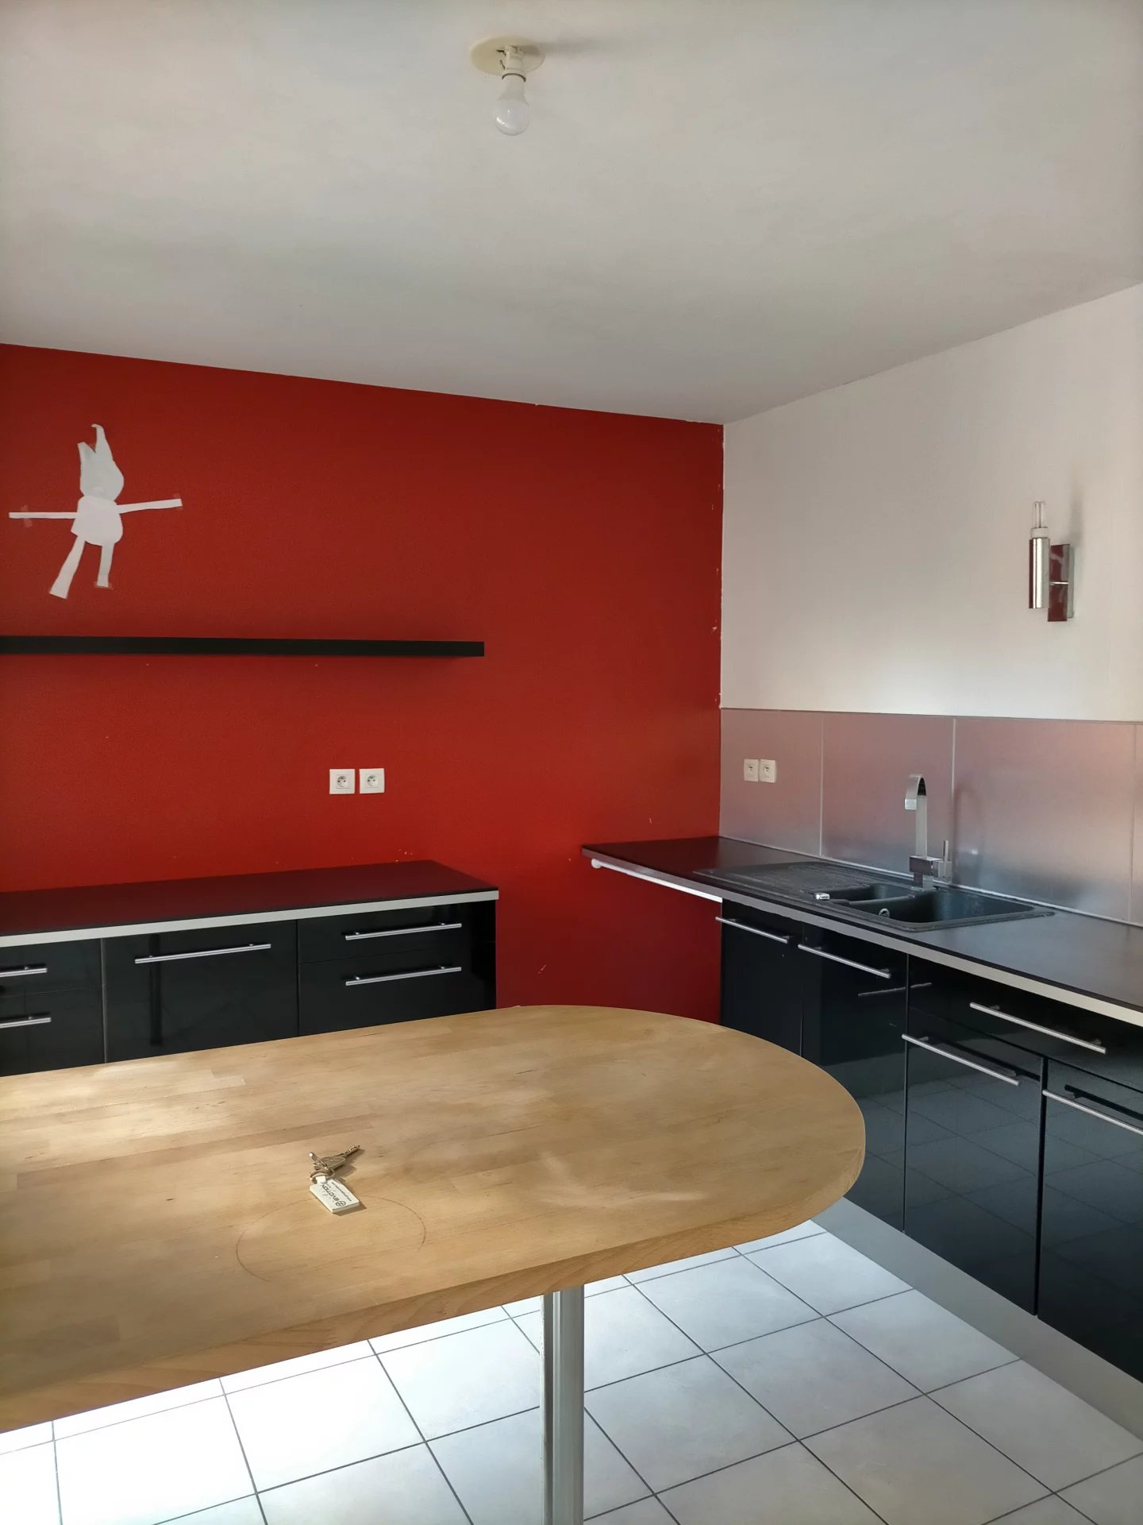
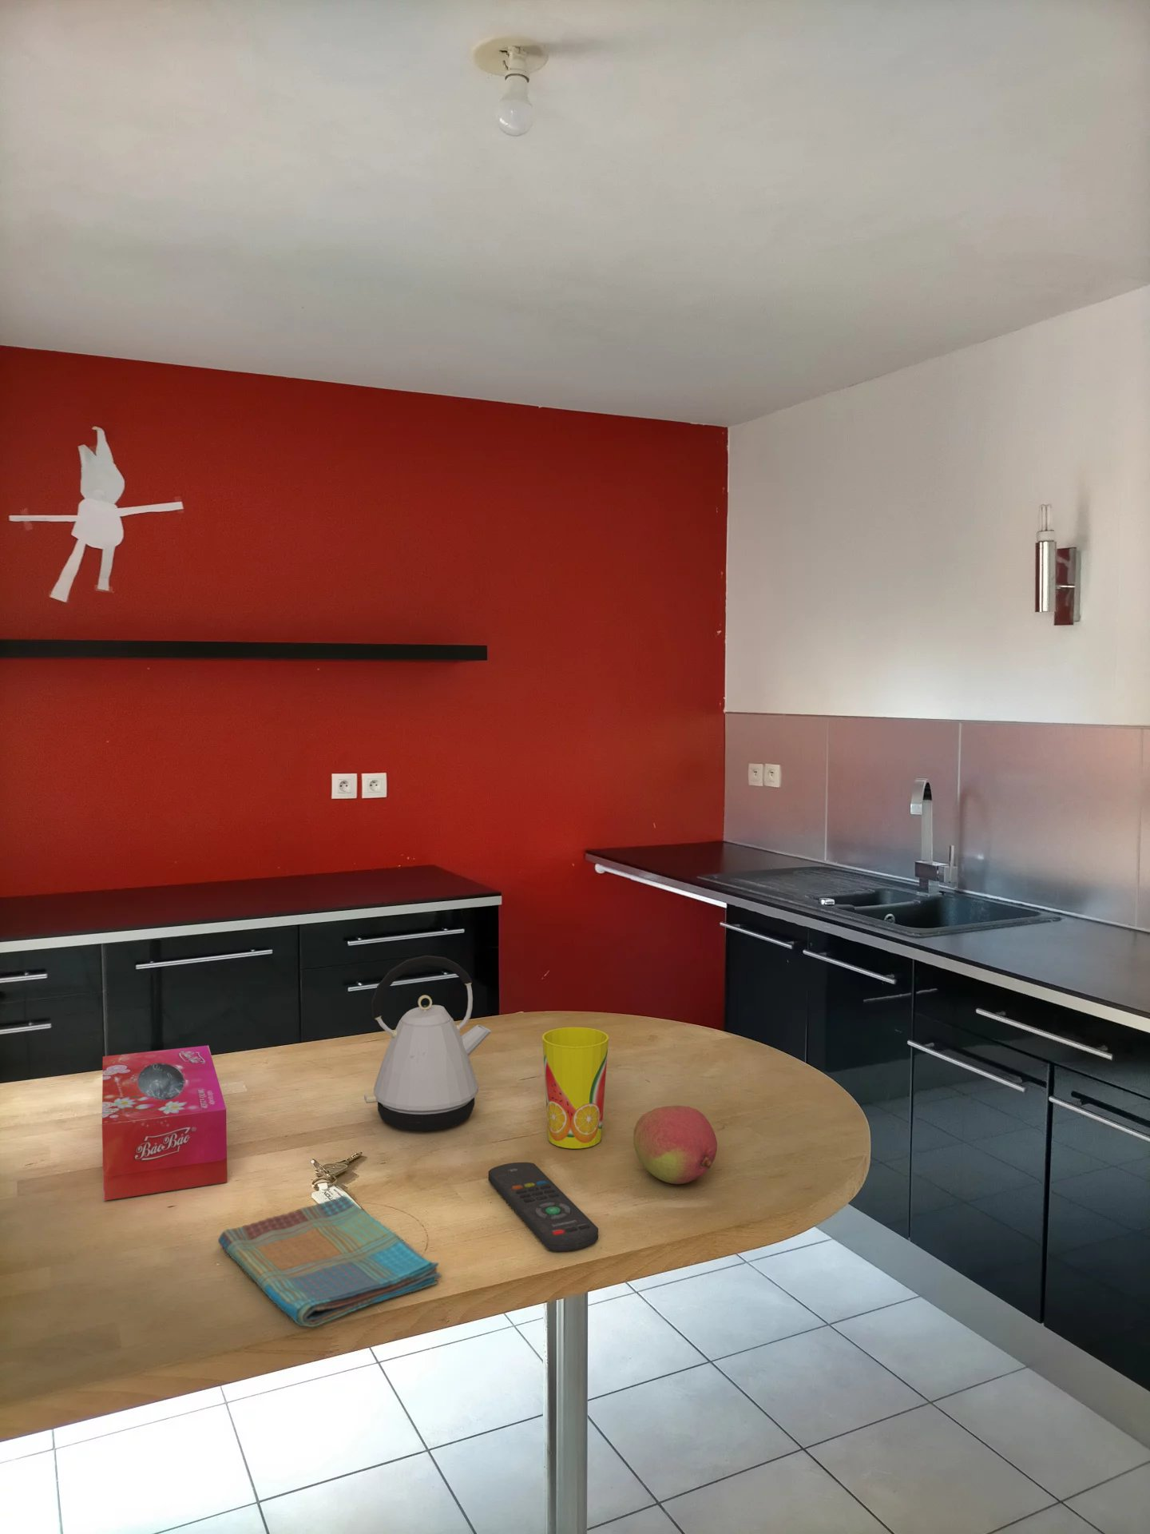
+ fruit (675, 1144)
+ cup (574, 1087)
+ kettle (429, 1036)
+ tissue box (161, 1115)
+ remote control (540, 1202)
+ dish towel (325, 1254)
